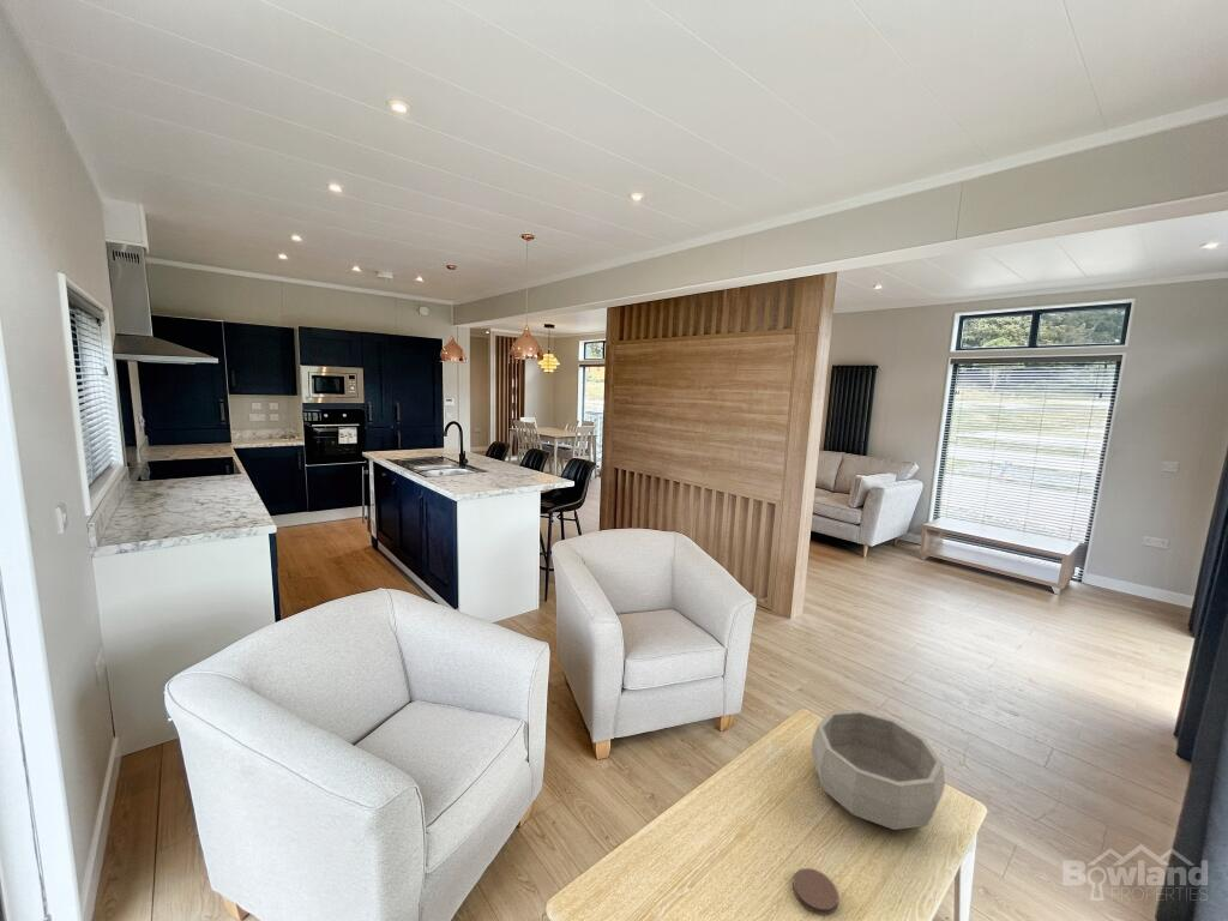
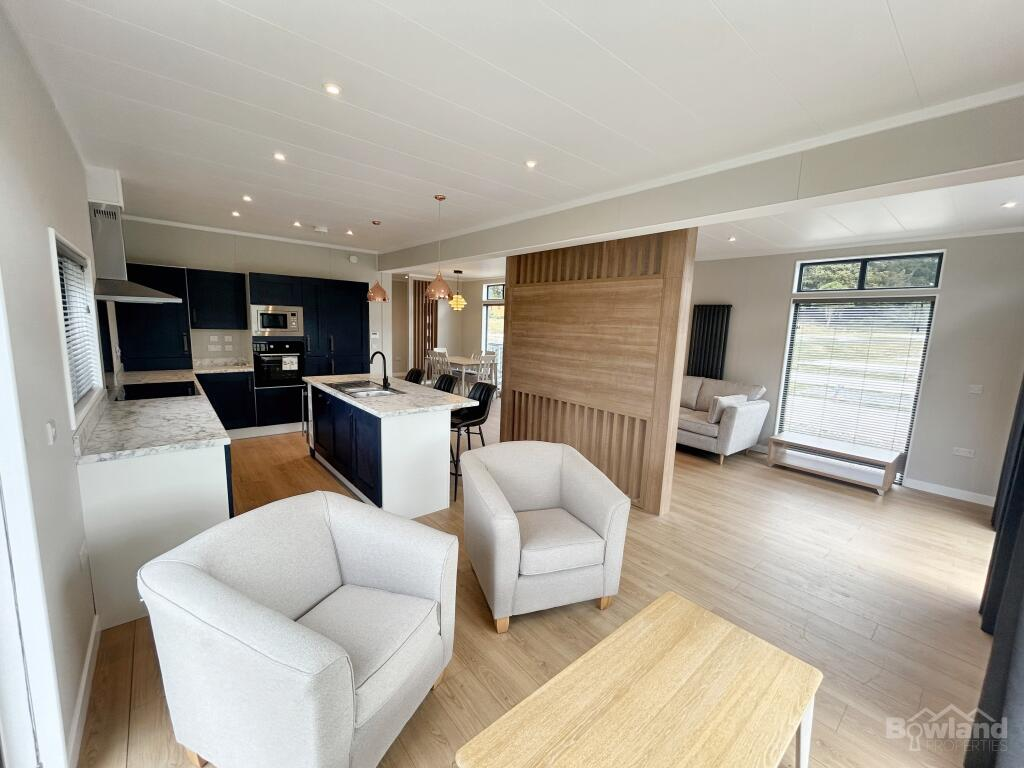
- coaster (814, 890)
- decorative bowl (873, 768)
